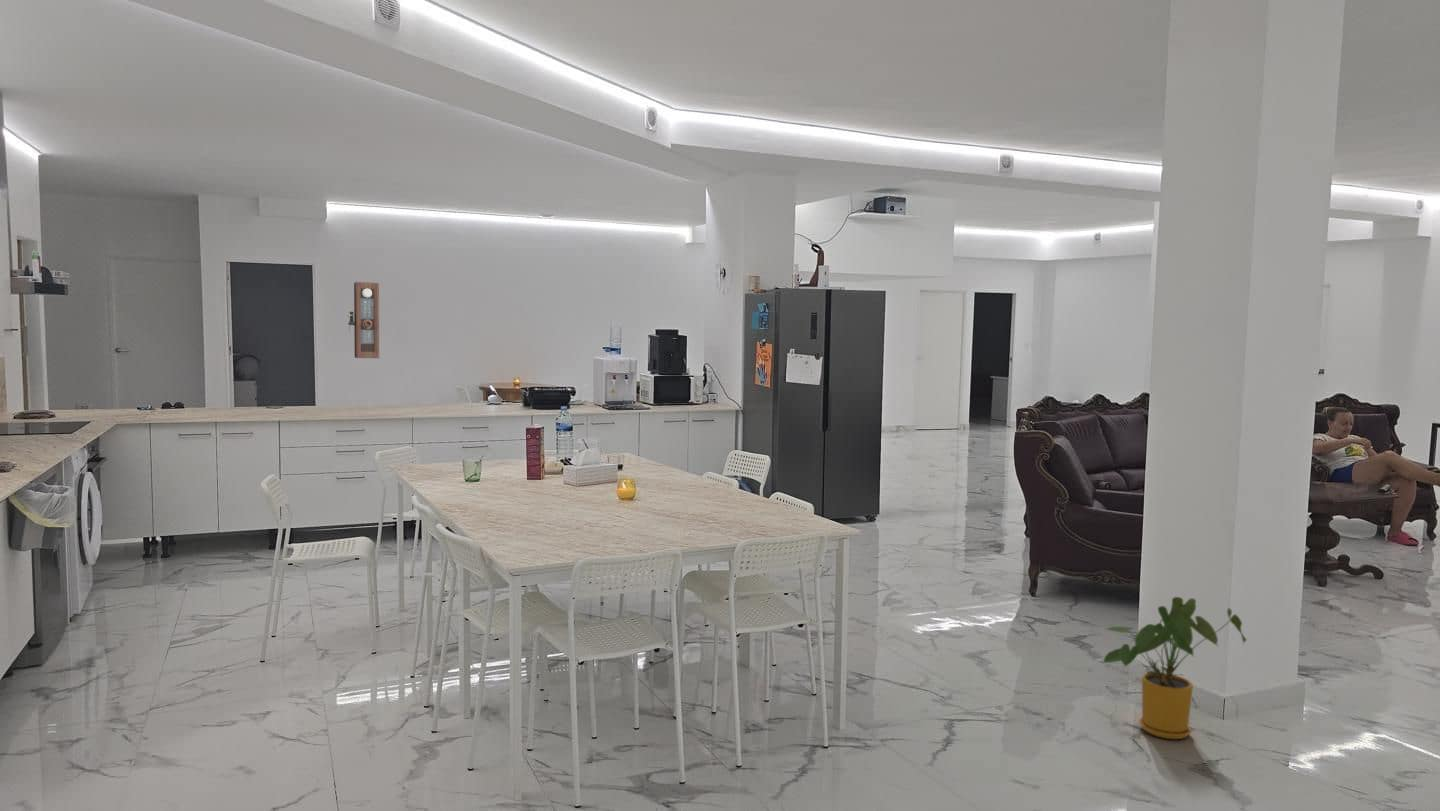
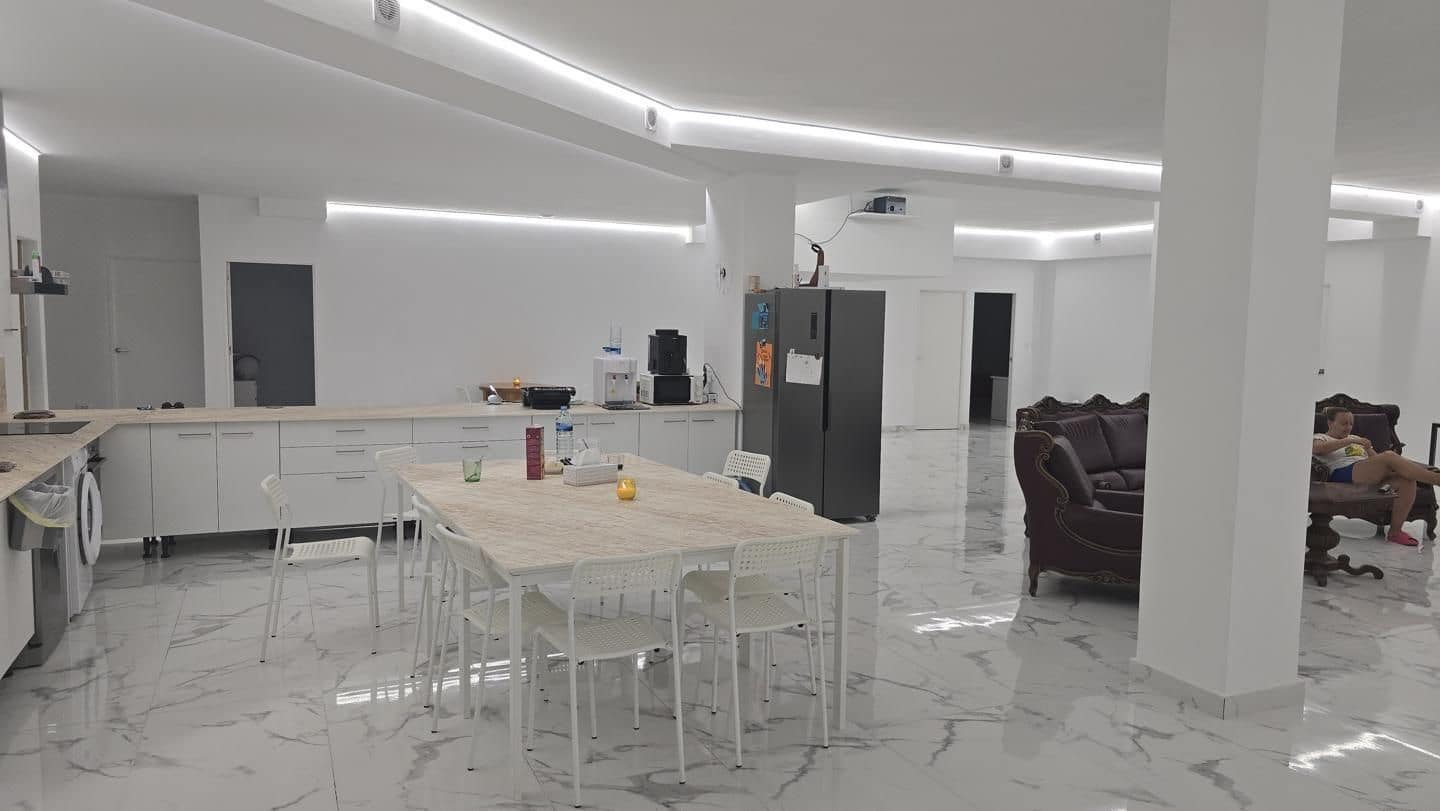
- pendulum clock (363, 320)
- house plant (1167, 666)
